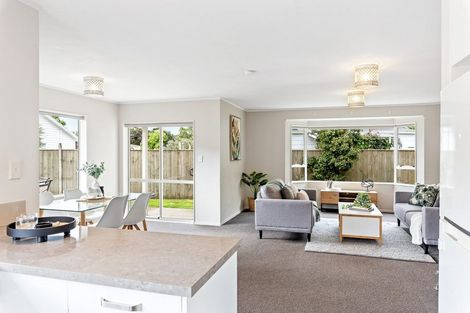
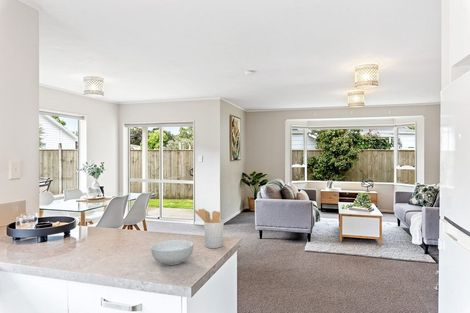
+ utensil holder (209, 226)
+ cereal bowl (172, 253)
